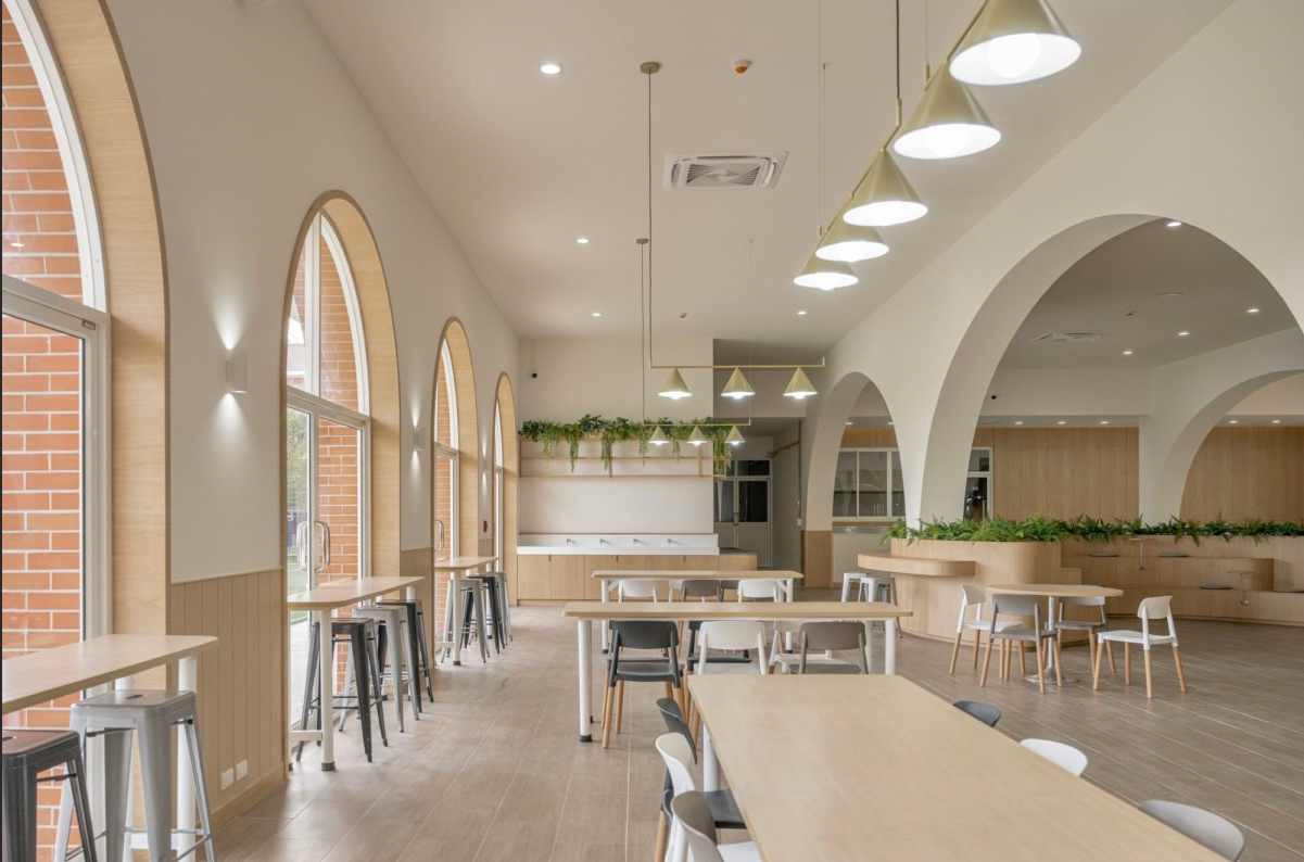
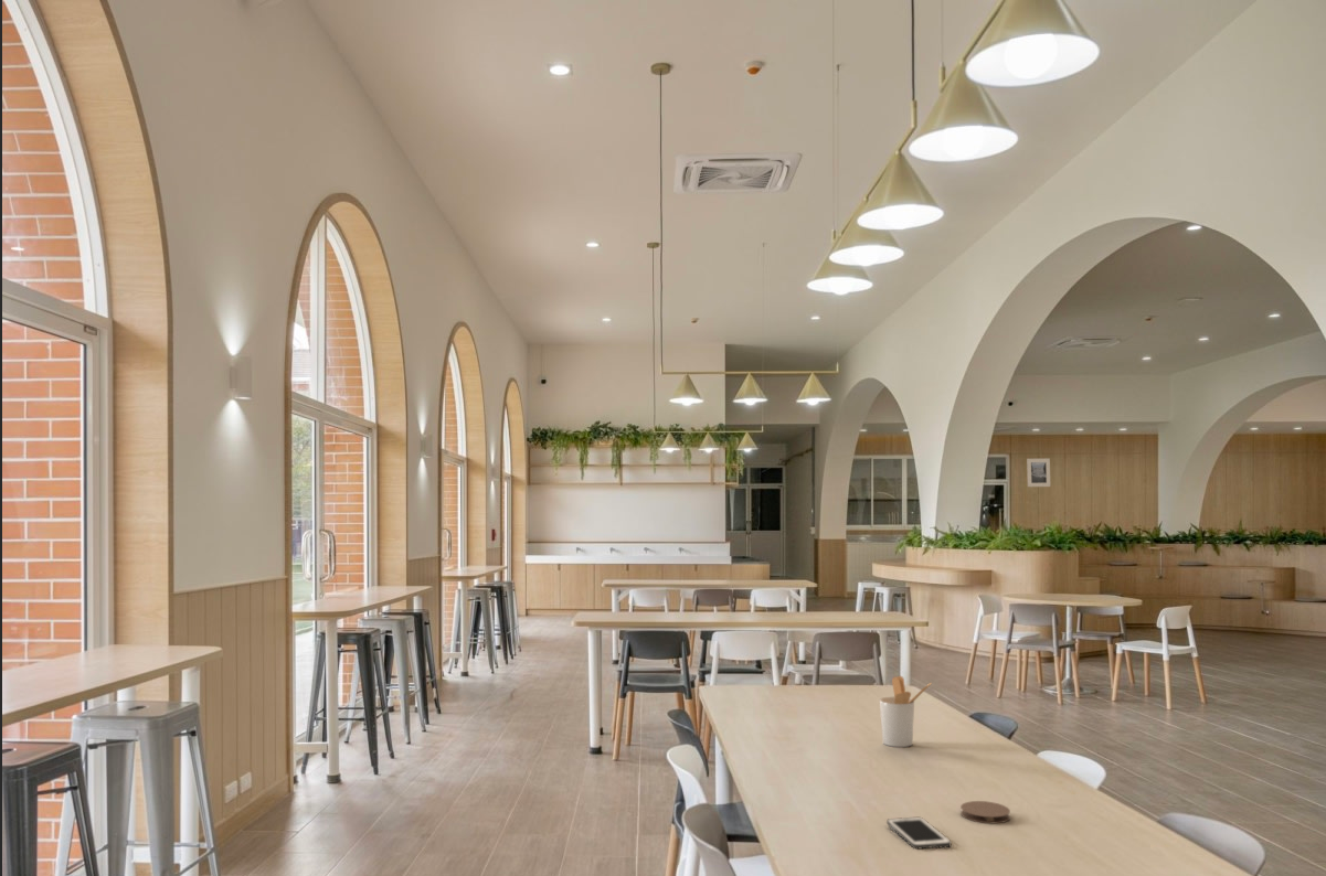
+ utensil holder (905, 712)
+ cell phone (917, 832)
+ coaster (985, 812)
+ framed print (1038, 472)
